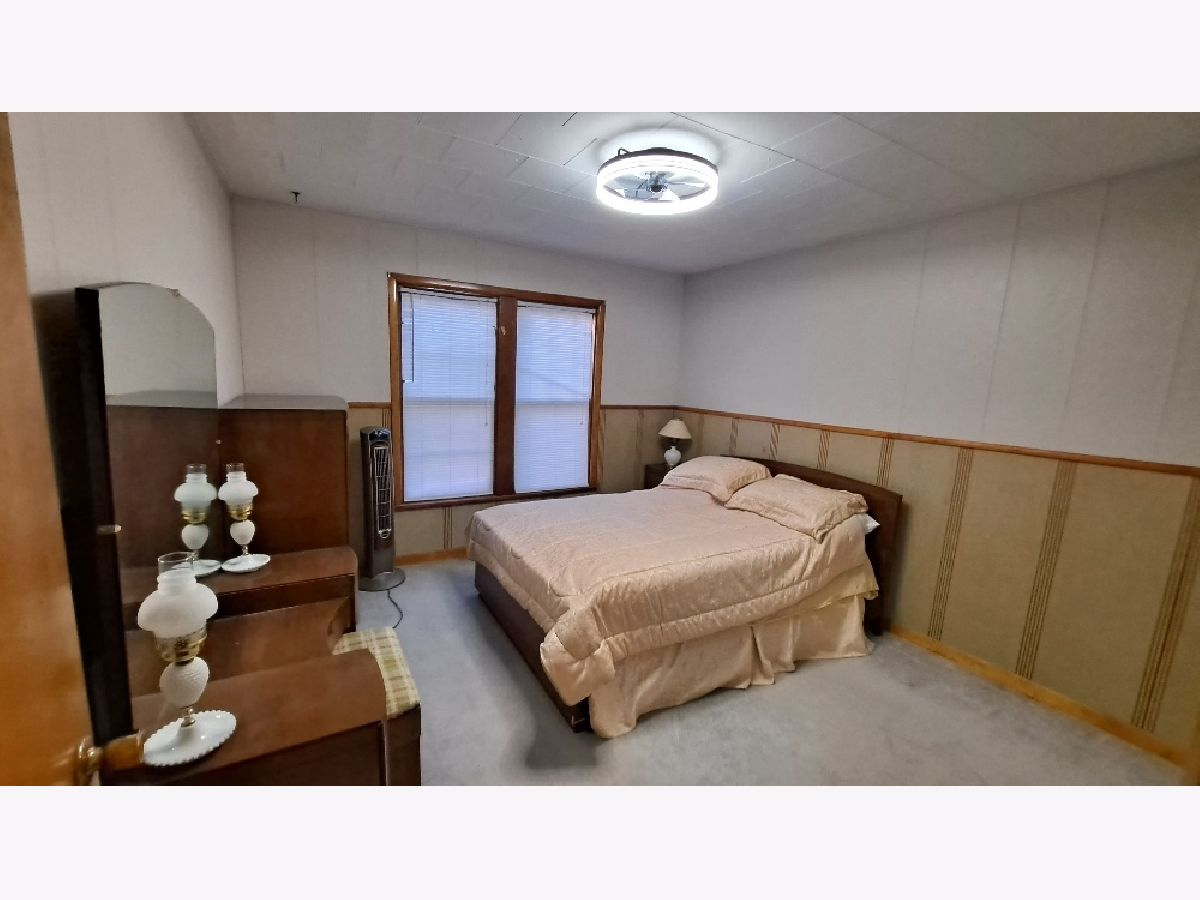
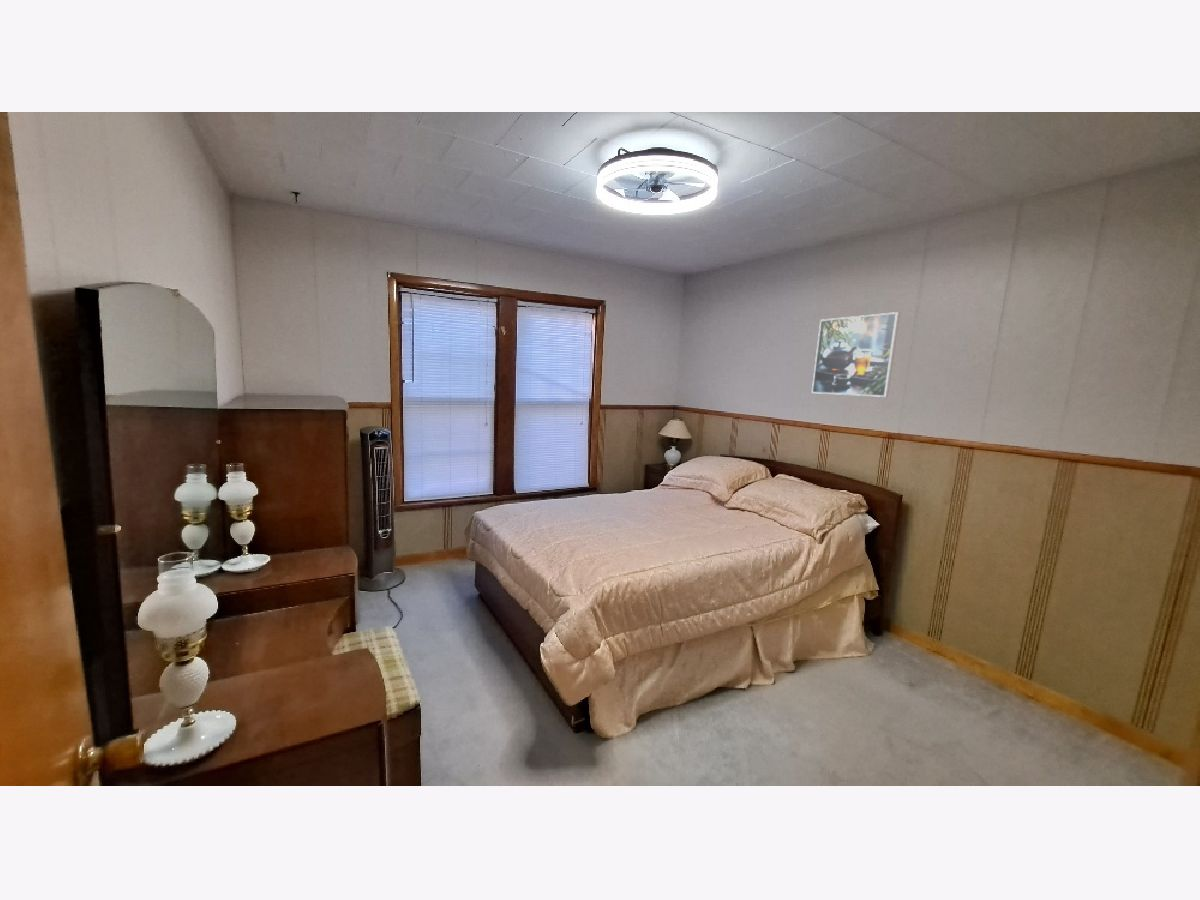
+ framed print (852, 356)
